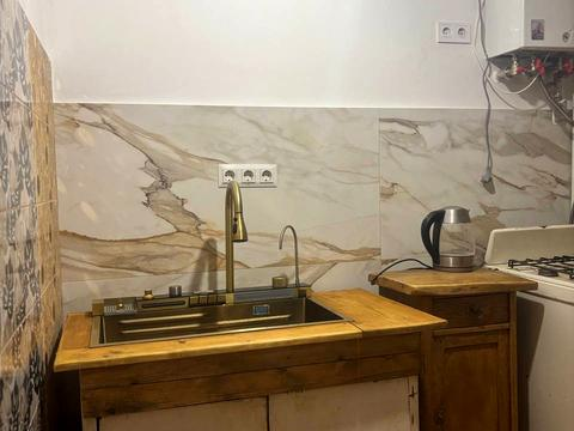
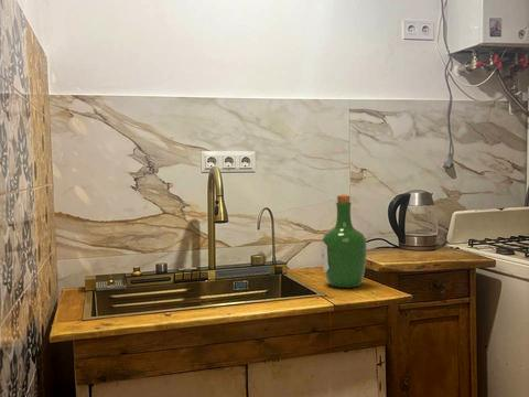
+ wine bottle (343, 239)
